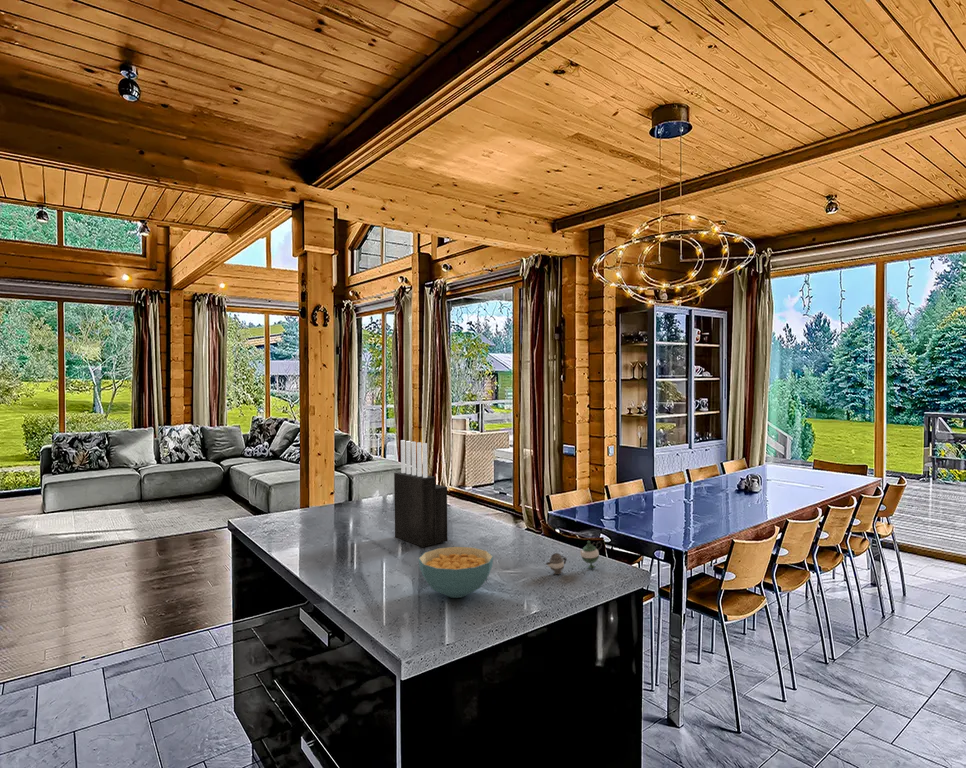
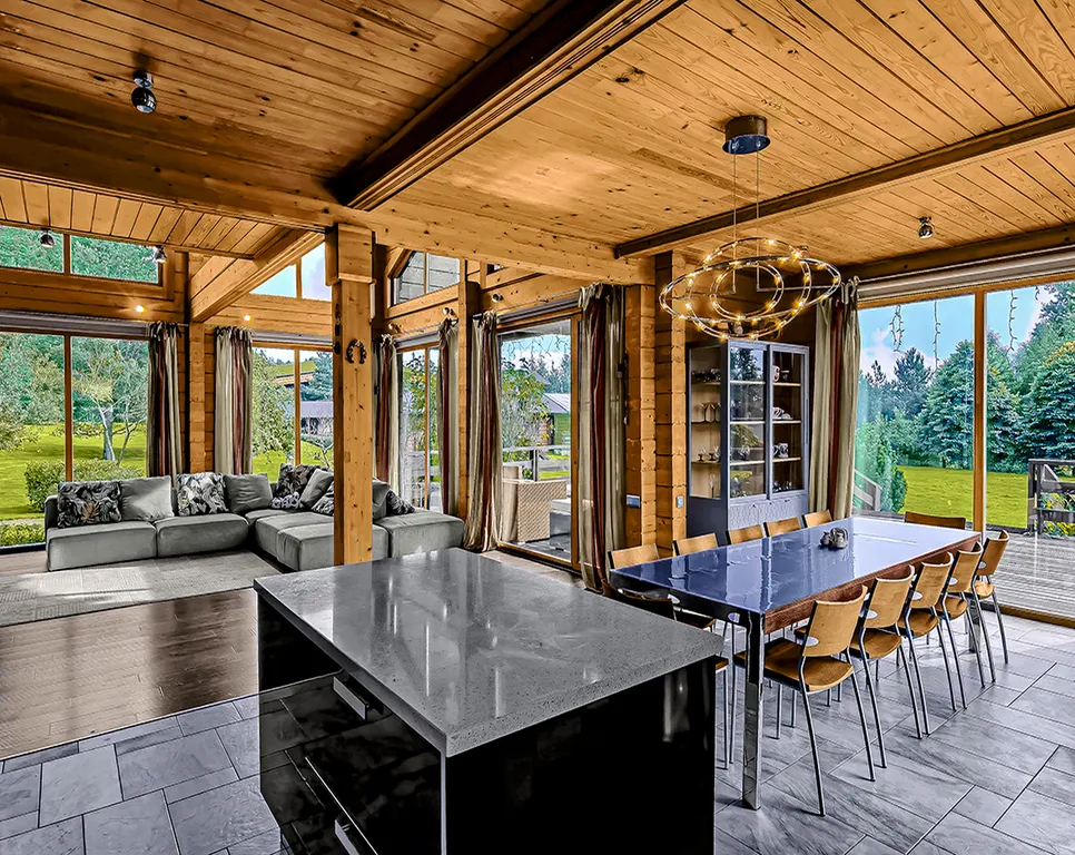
- teapot (580, 554)
- knife block (422, 489)
- cereal bowl (456, 575)
